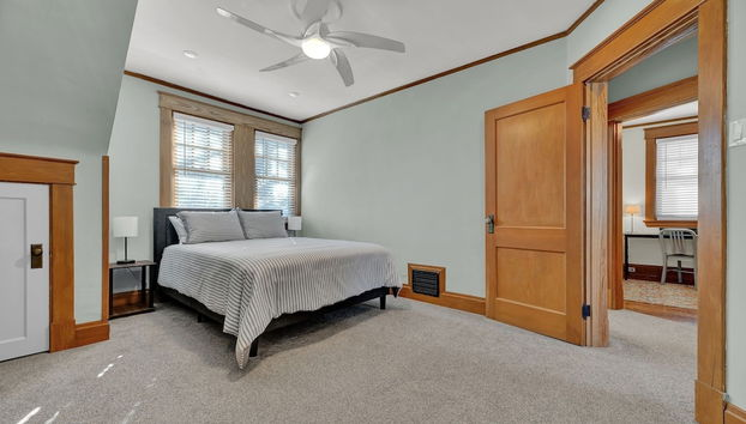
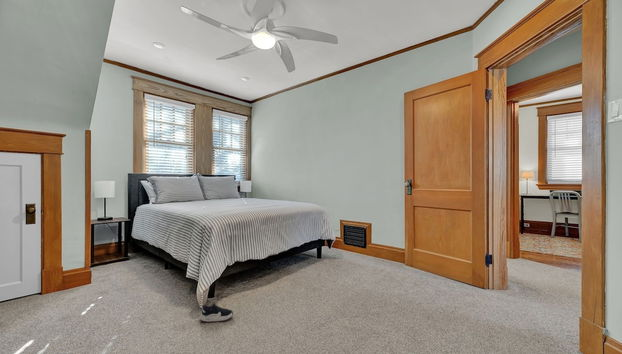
+ shoe (216, 310)
